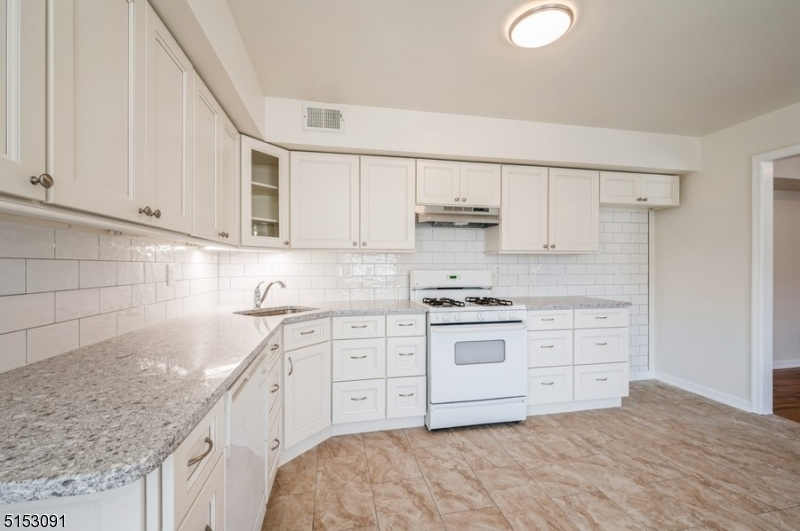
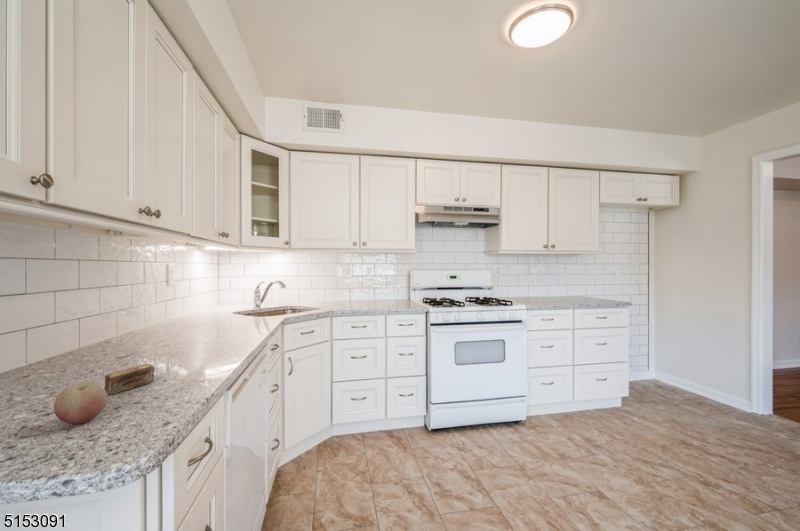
+ soap bar (130, 378)
+ fruit (81, 401)
